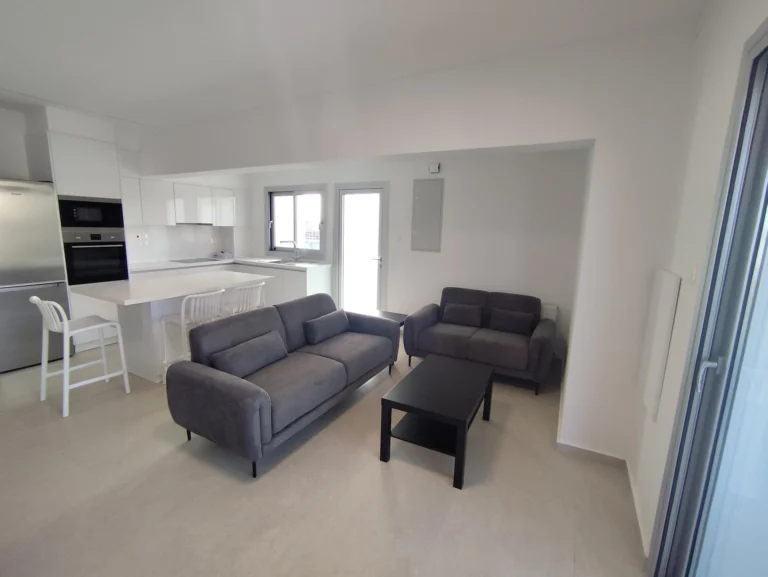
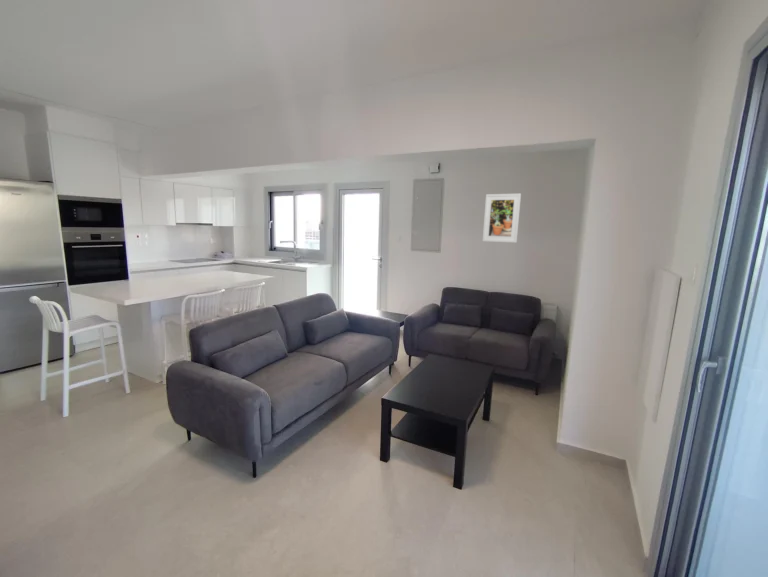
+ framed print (501, 218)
